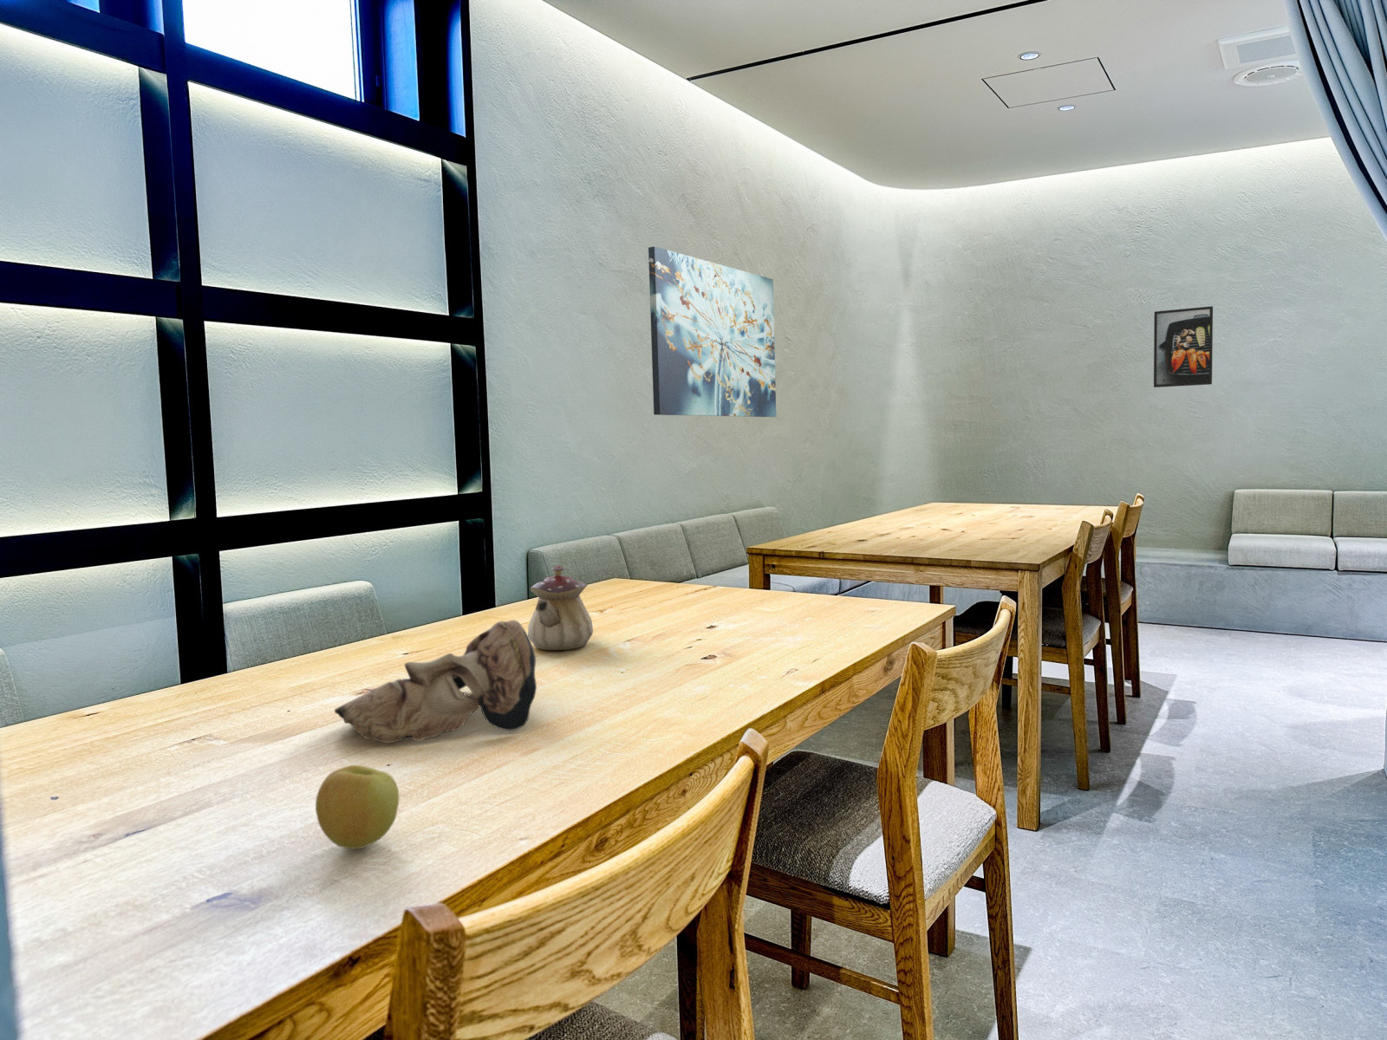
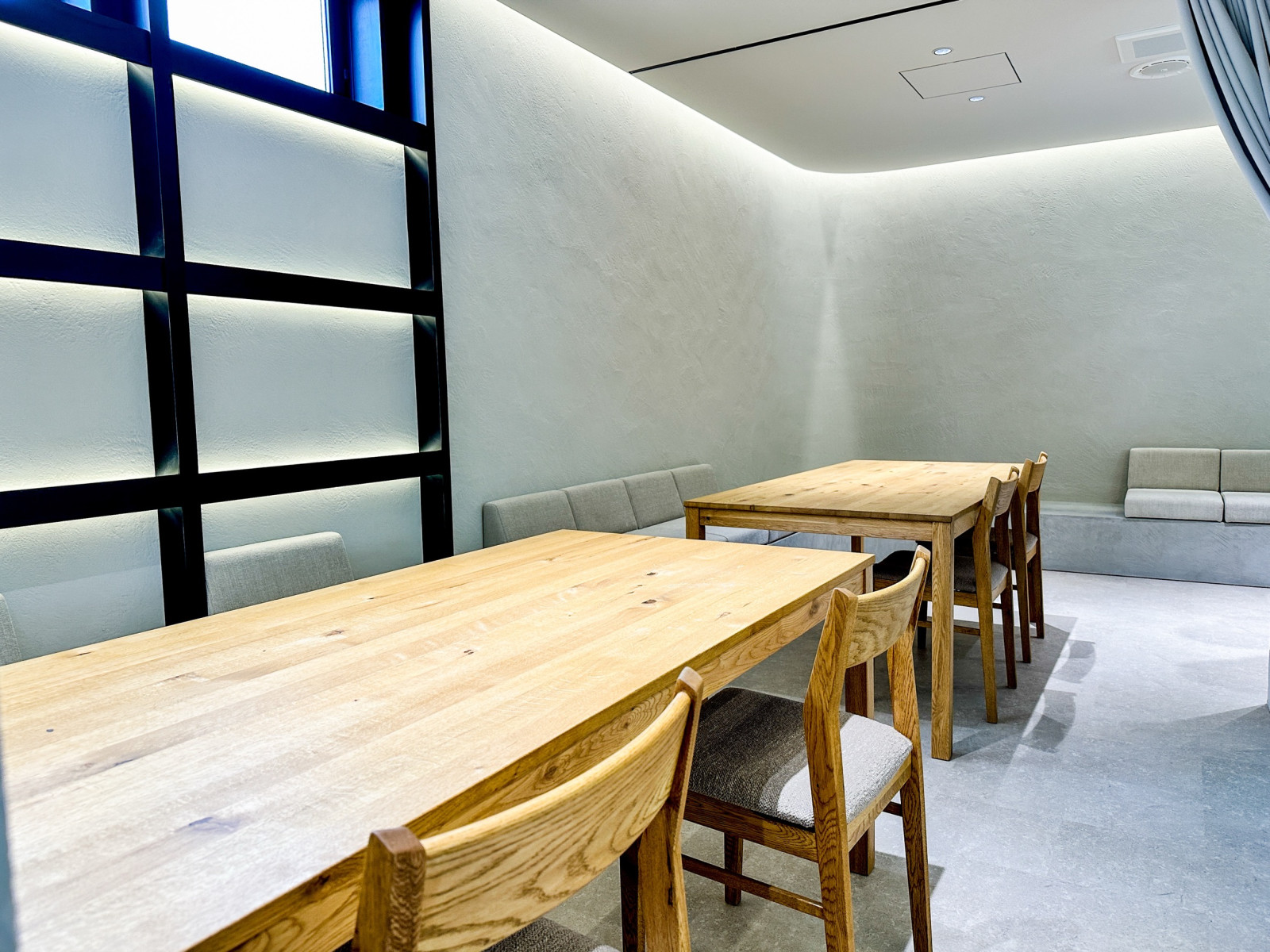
- wall art (719, 341)
- teapot (561, 604)
- apple (356, 806)
- animal skull (431, 674)
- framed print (1183, 347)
